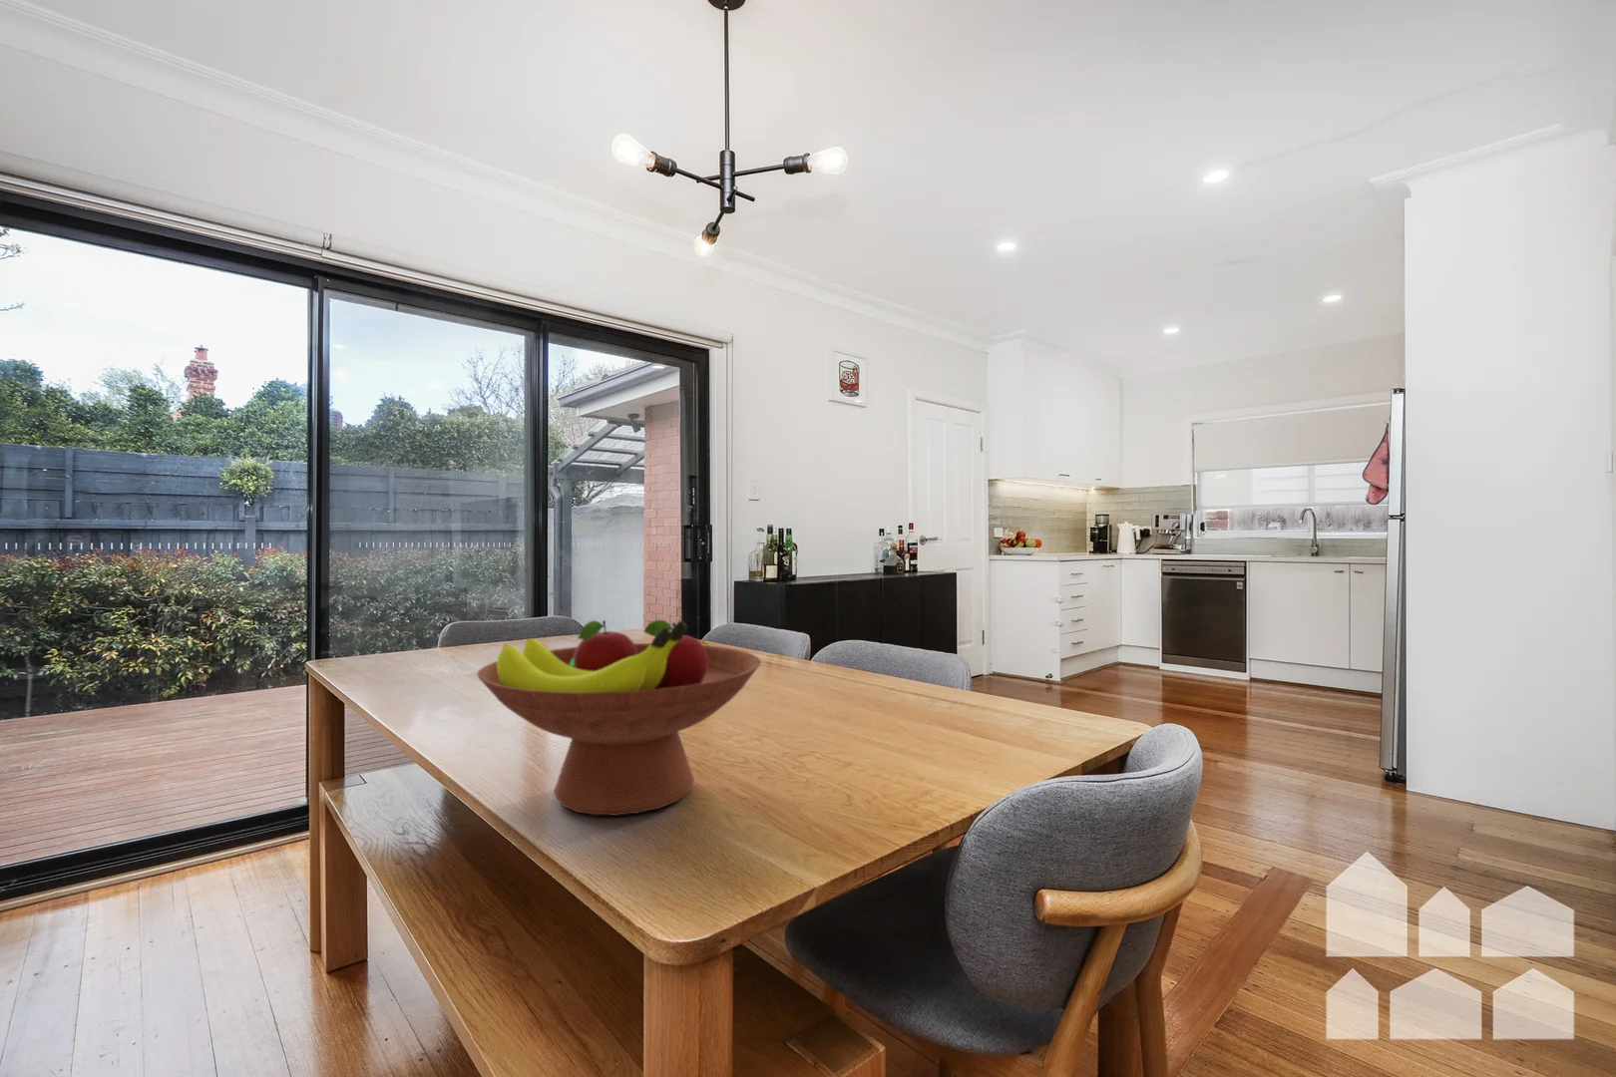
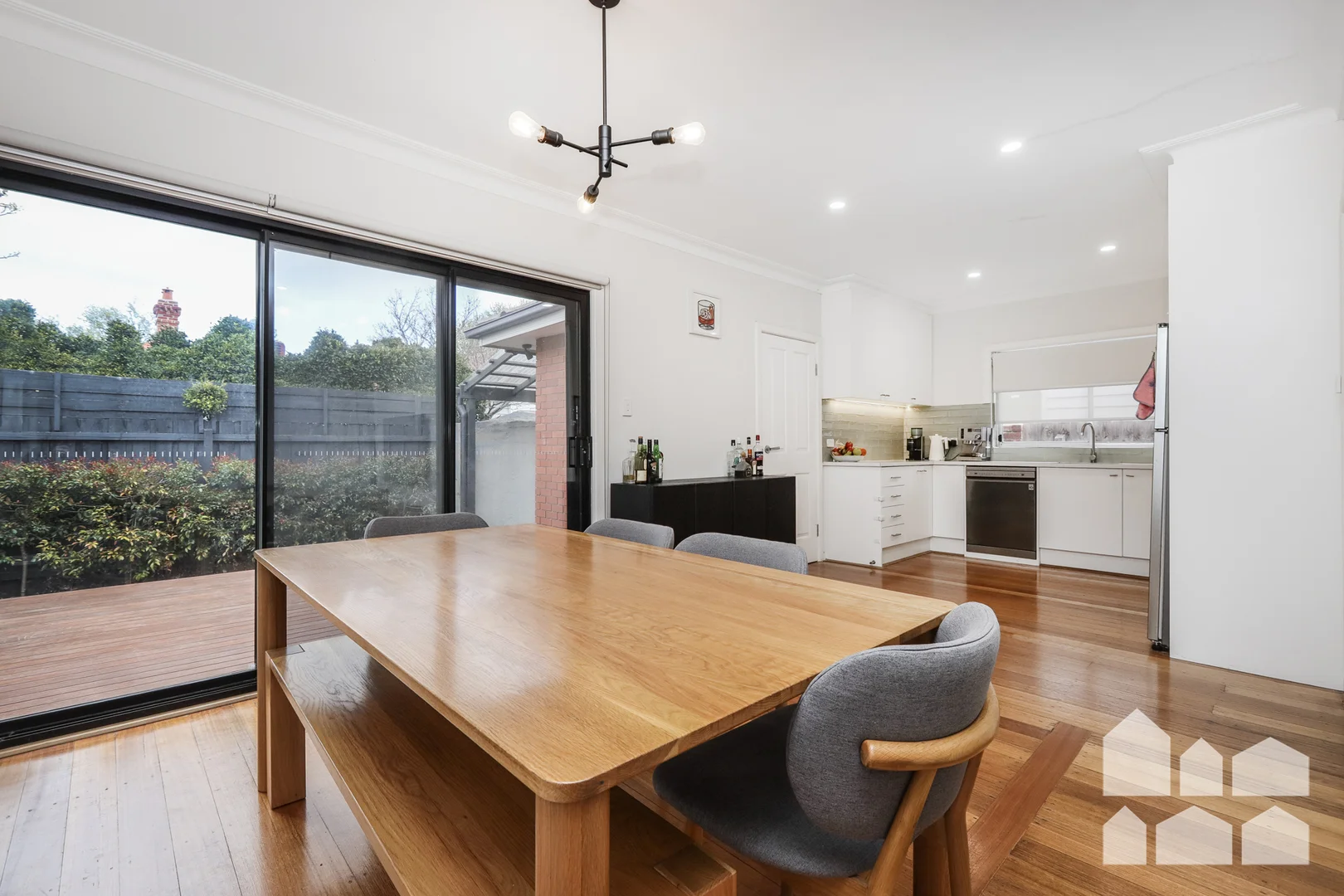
- fruit bowl (625, 702)
